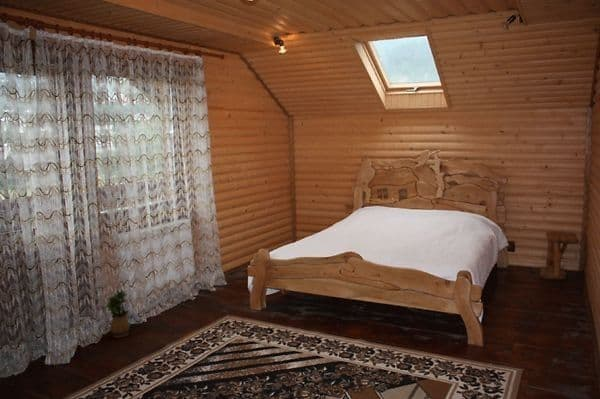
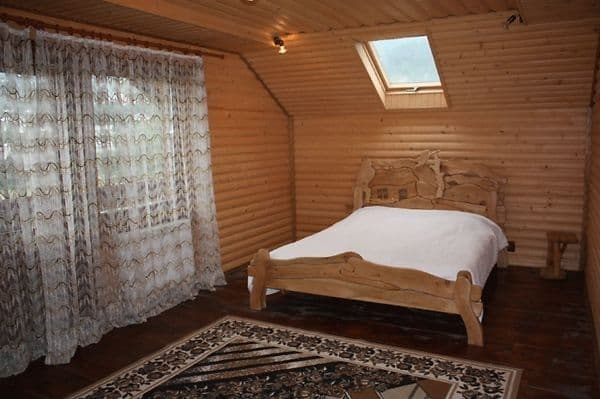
- potted plant (116, 313)
